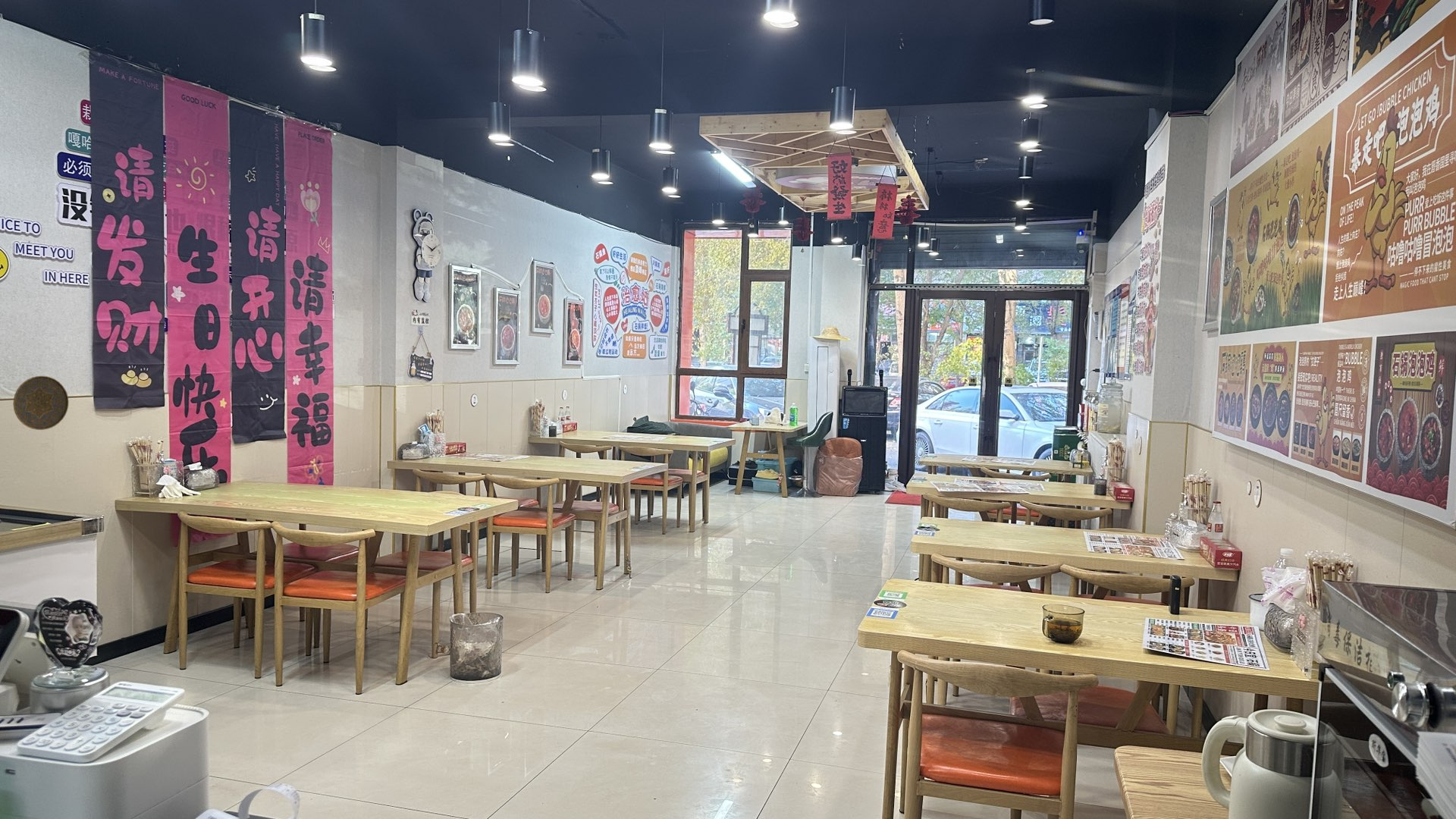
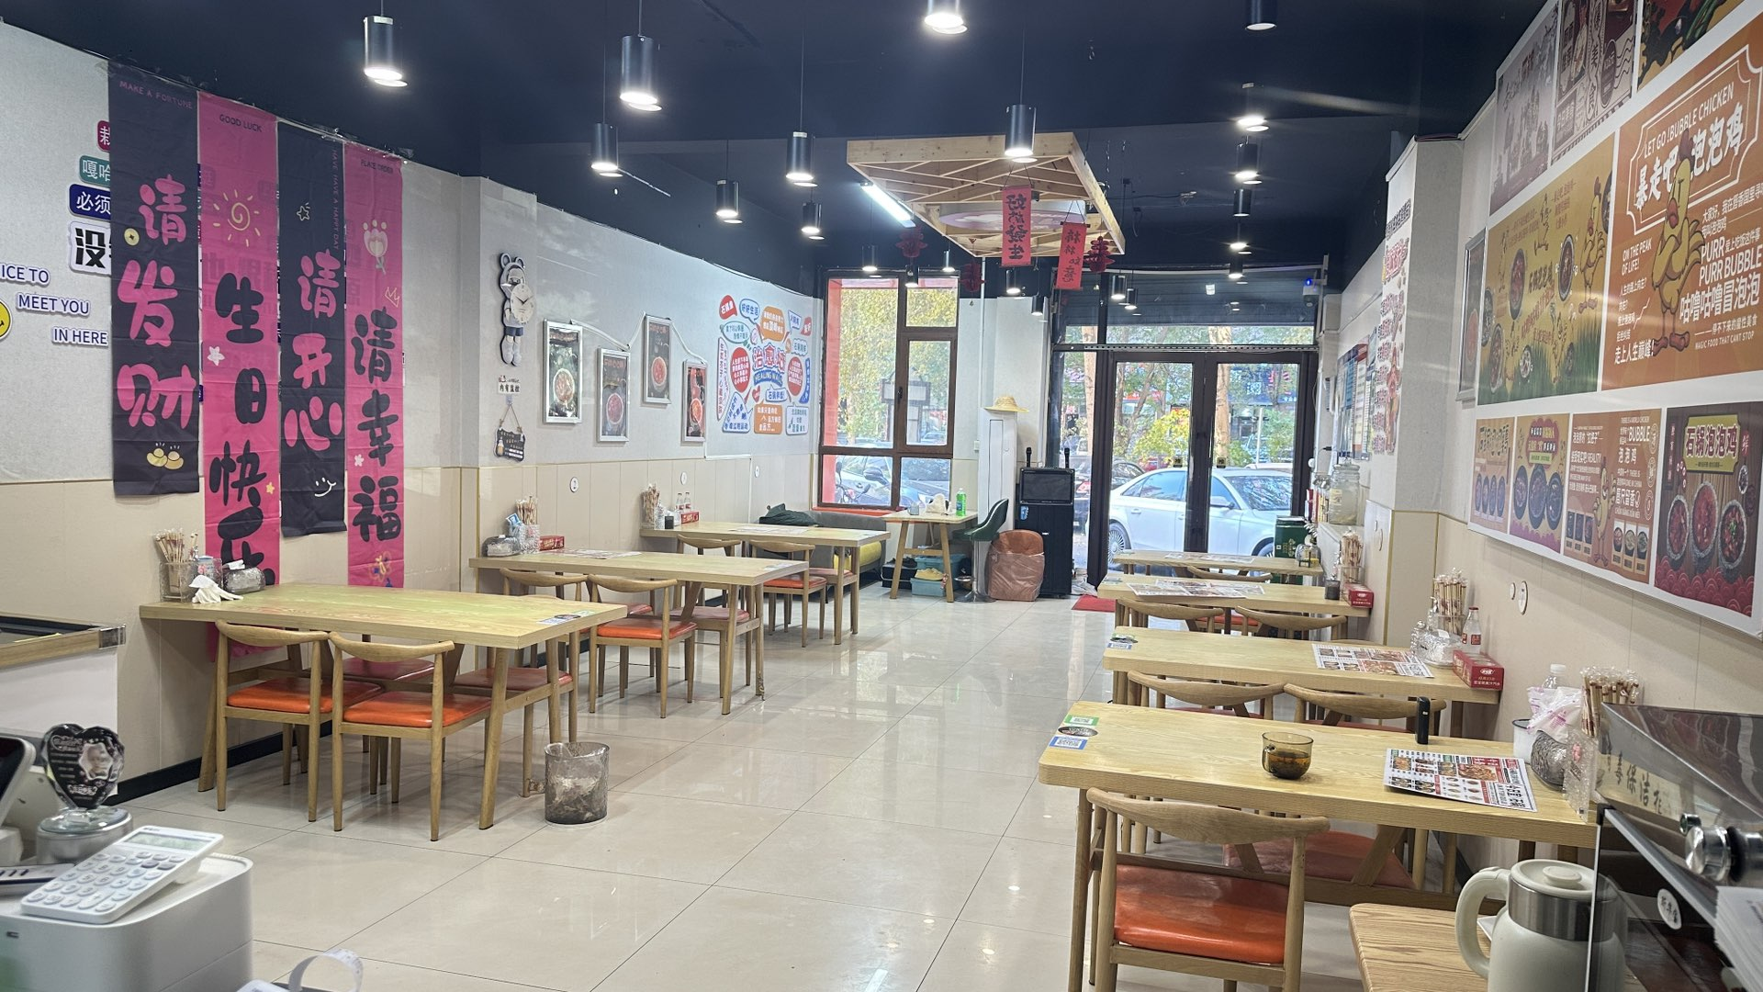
- decorative plate (39, 403)
